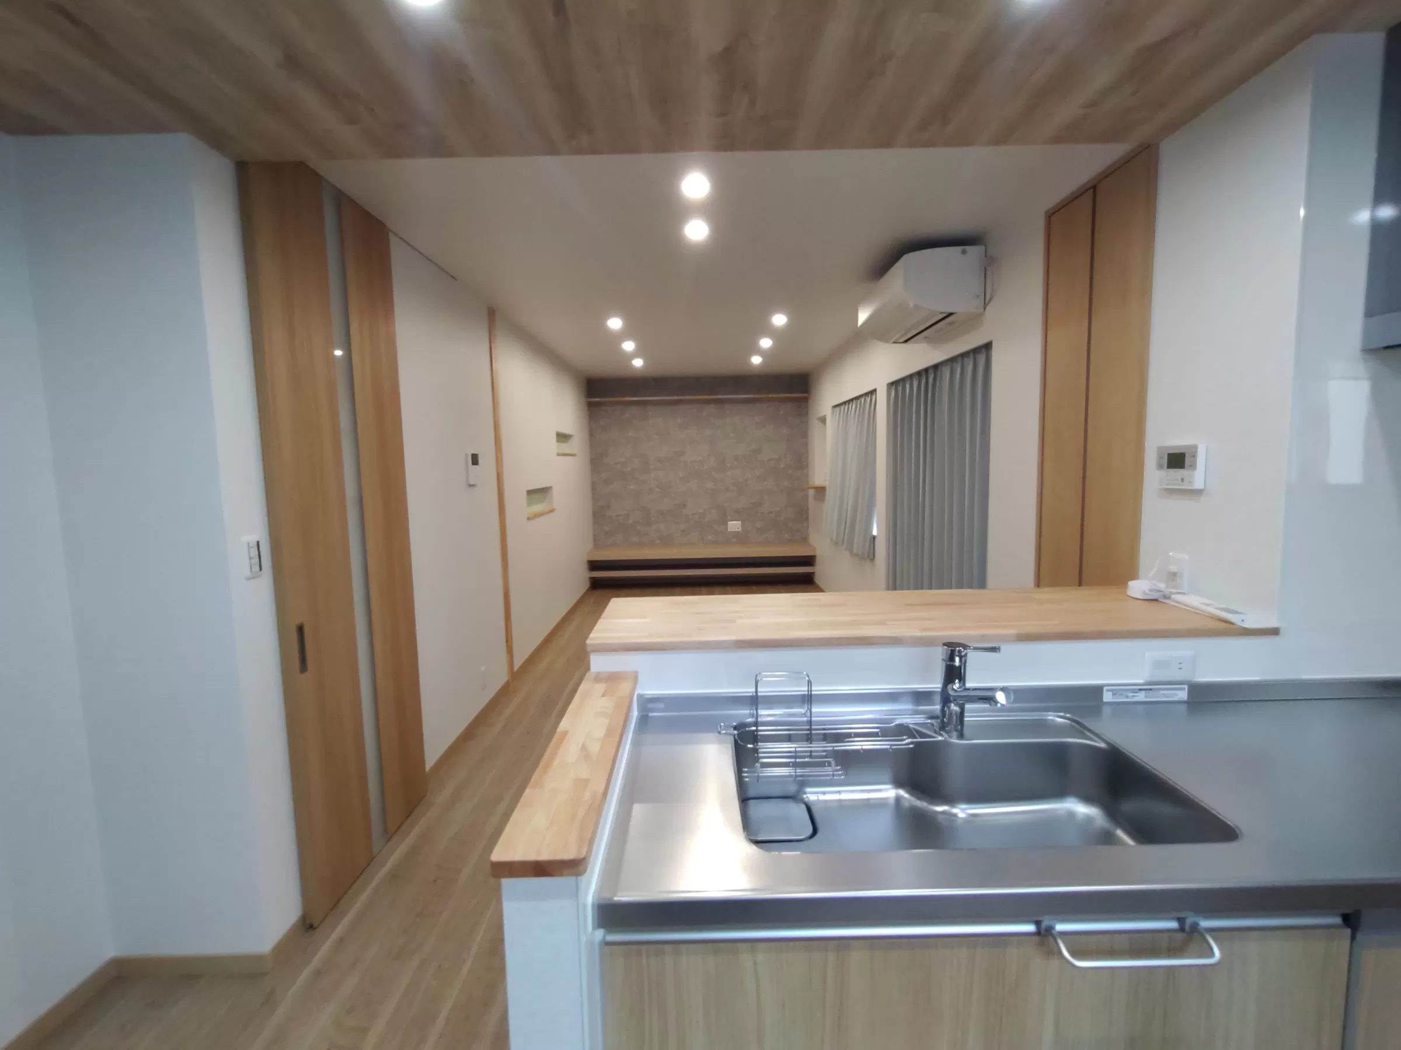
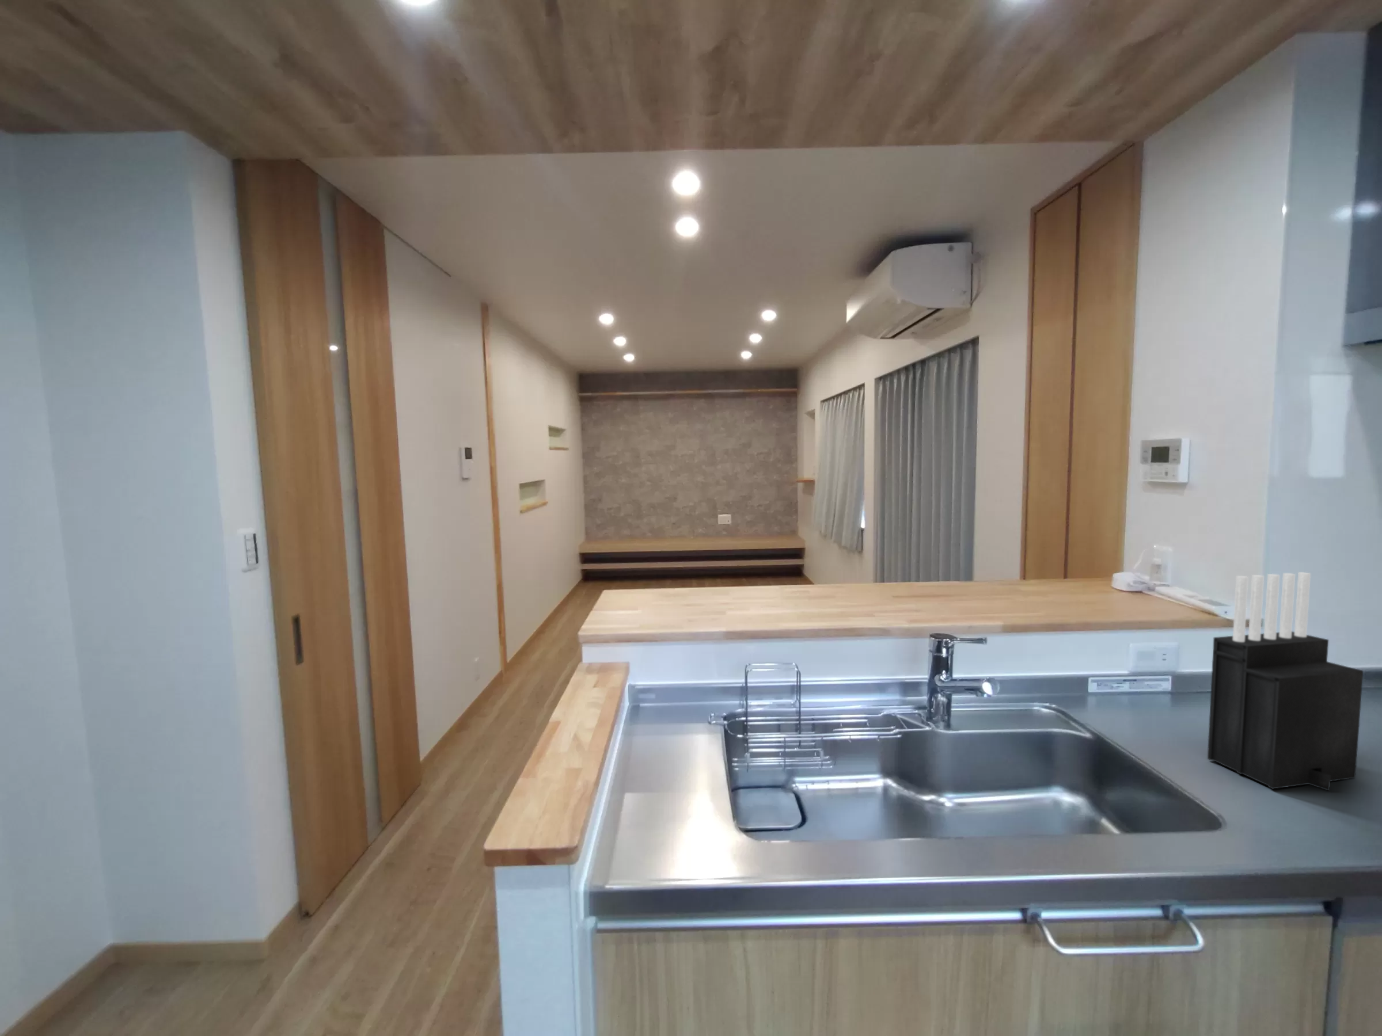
+ knife block (1292, 676)
